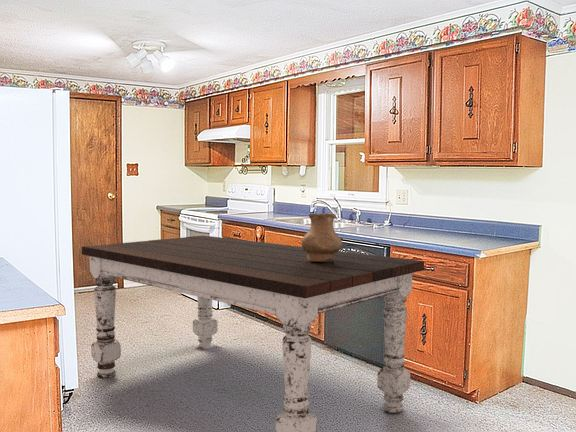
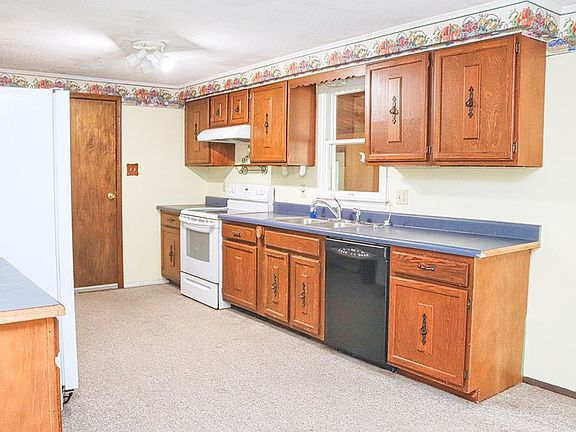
- dining table (241, 306)
- vase (321, 236)
